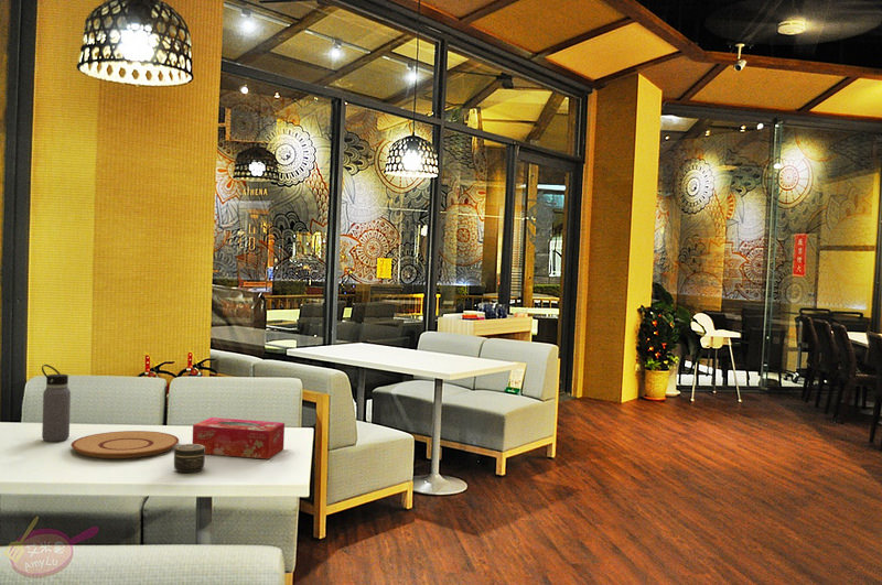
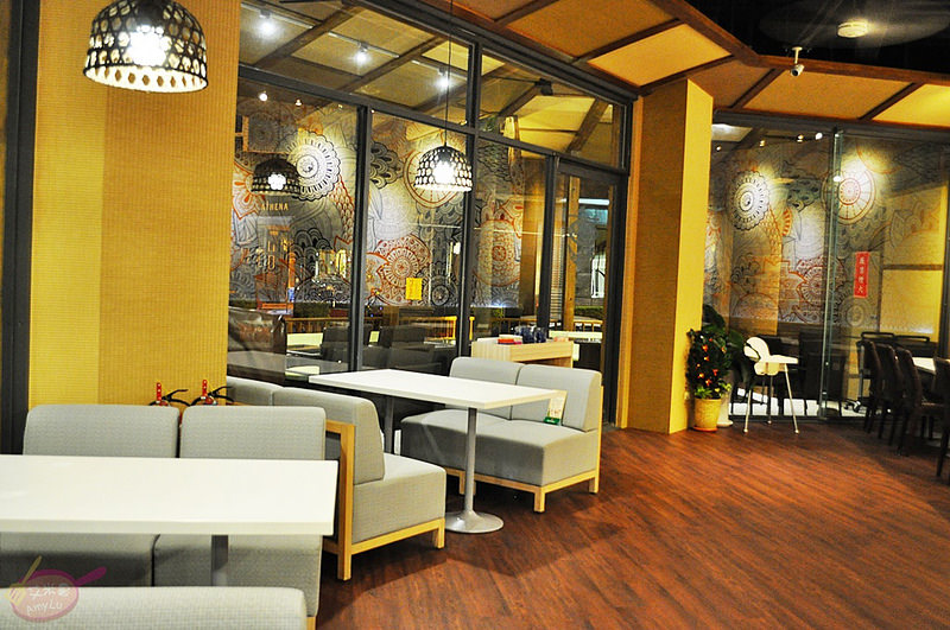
- jar (189, 457)
- tissue box (238, 437)
- plate (126, 444)
- water bottle (55, 402)
